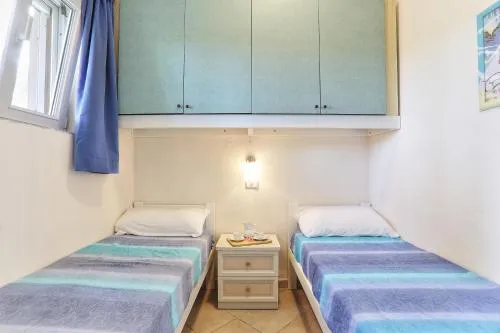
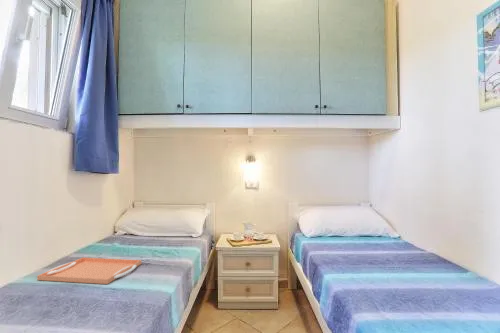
+ serving tray (93, 269)
